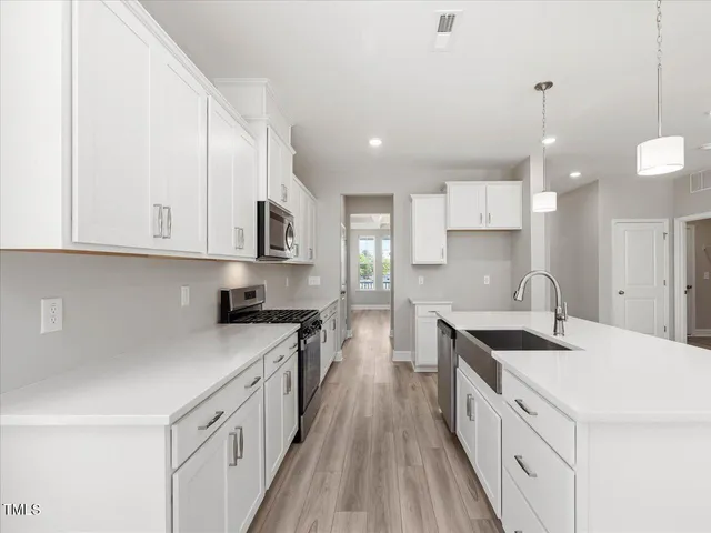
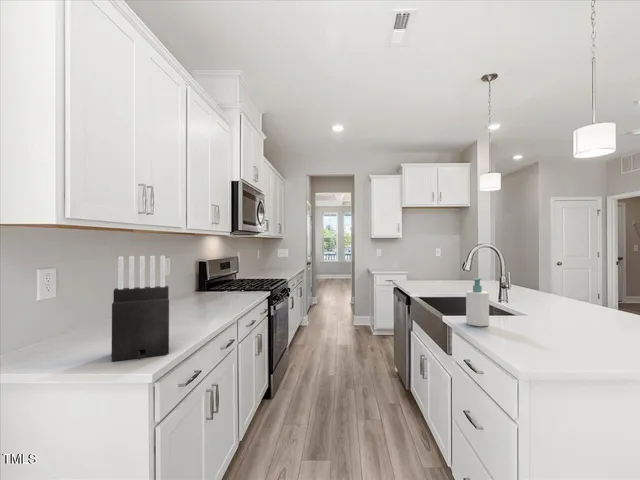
+ knife block (141, 305)
+ soap bottle (477, 301)
